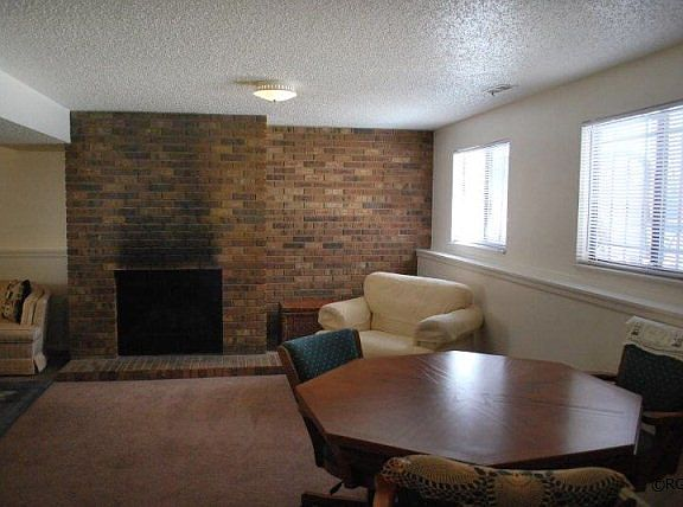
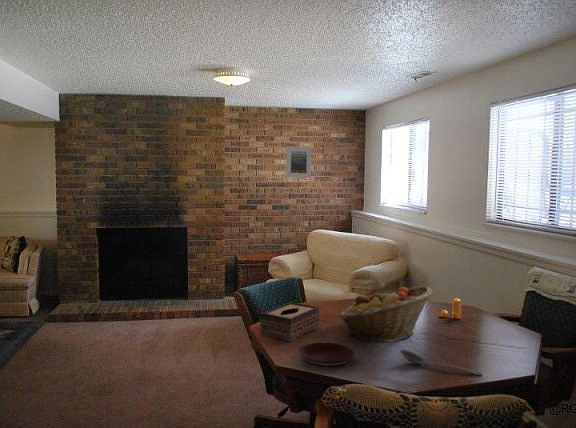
+ stirrer (439, 363)
+ fruit basket (386, 309)
+ tissue box (290, 320)
+ plate (326, 355)
+ pepper shaker (453, 307)
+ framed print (298, 162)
